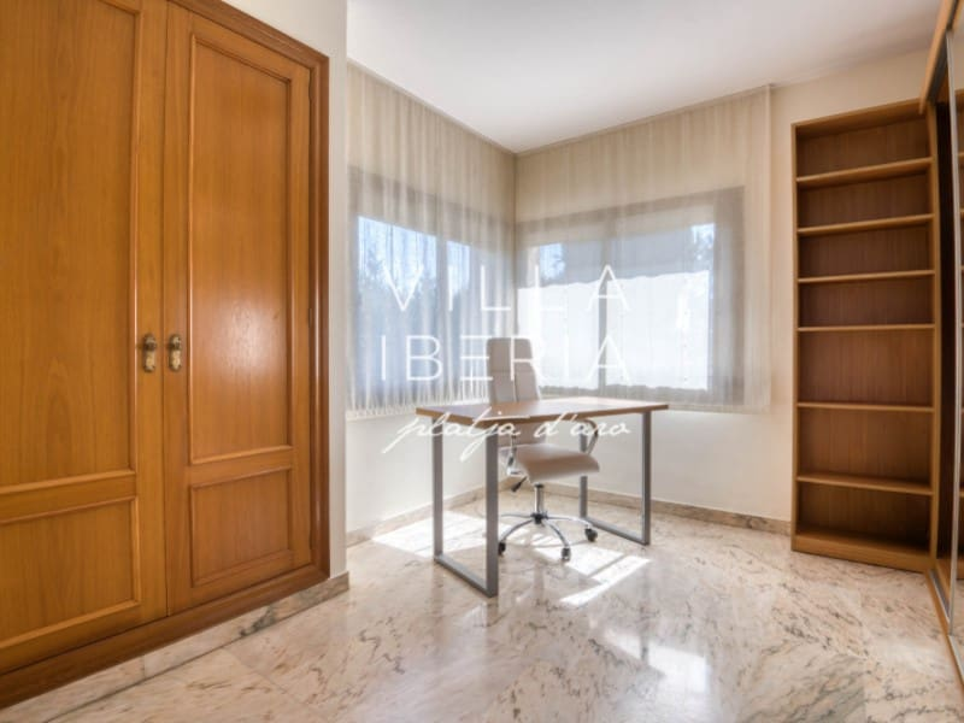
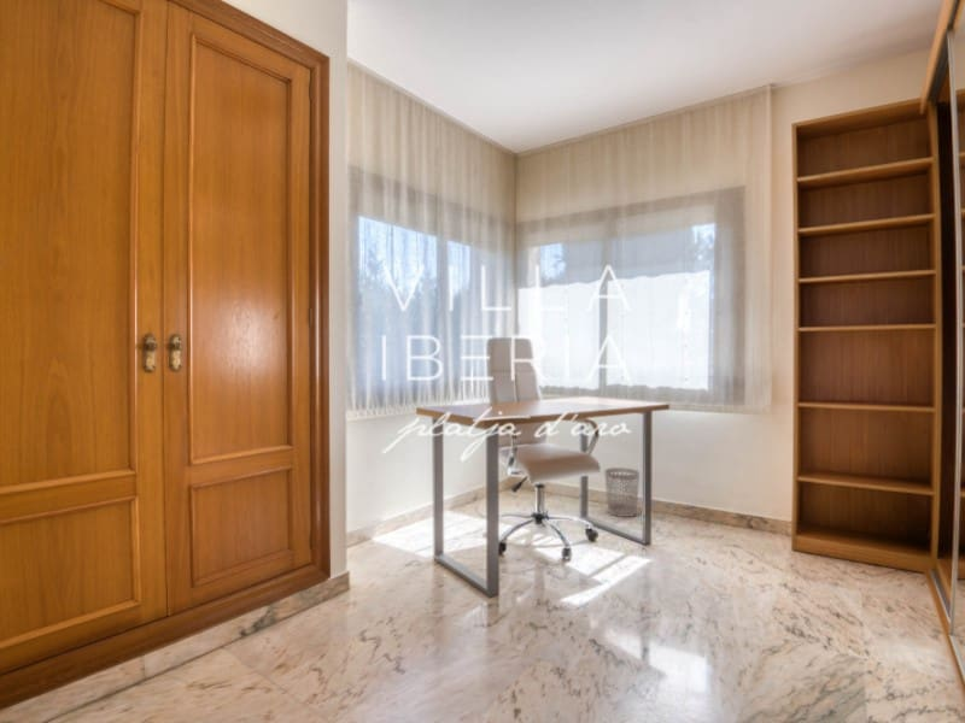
+ wastebasket (622, 492)
